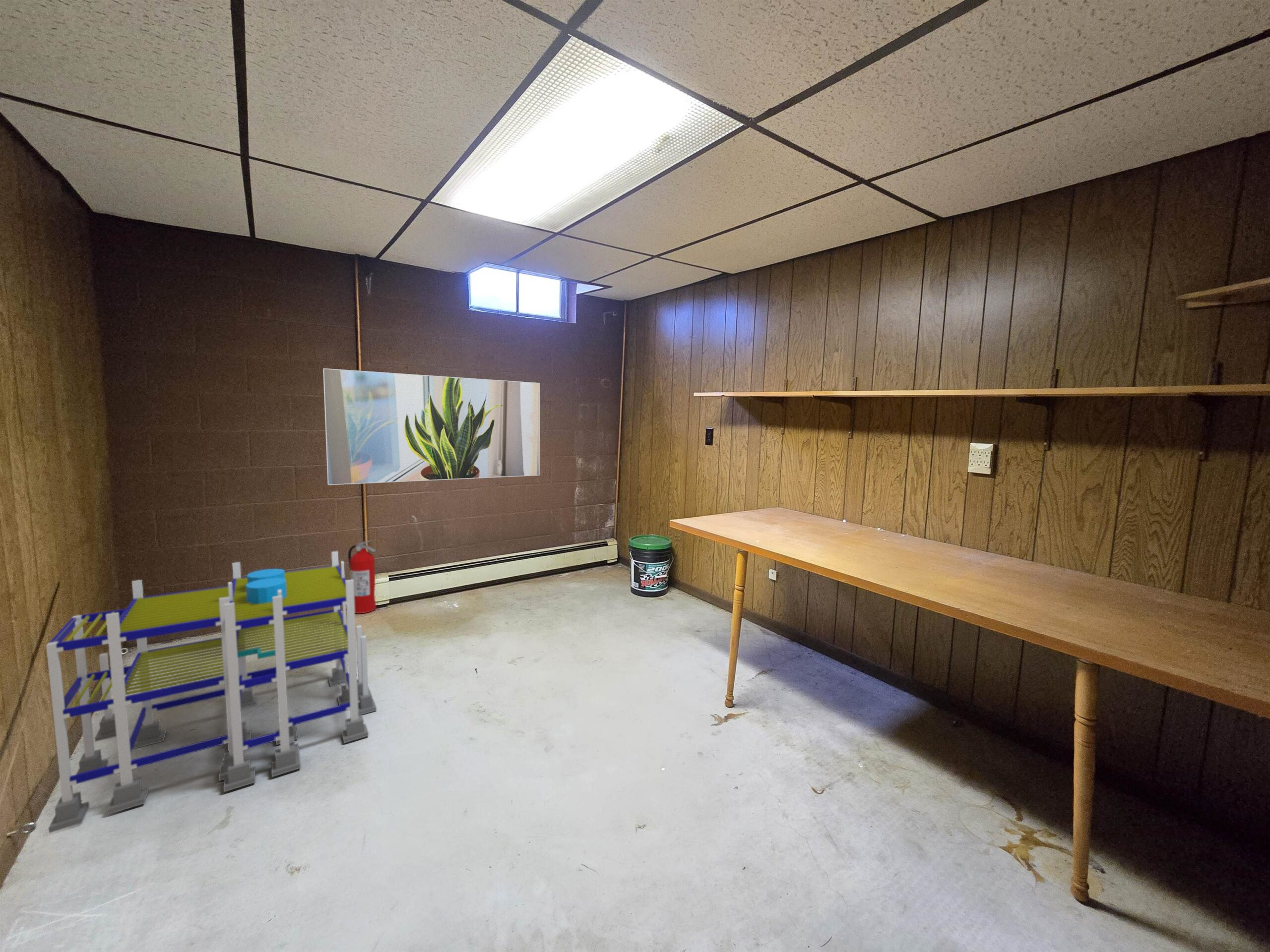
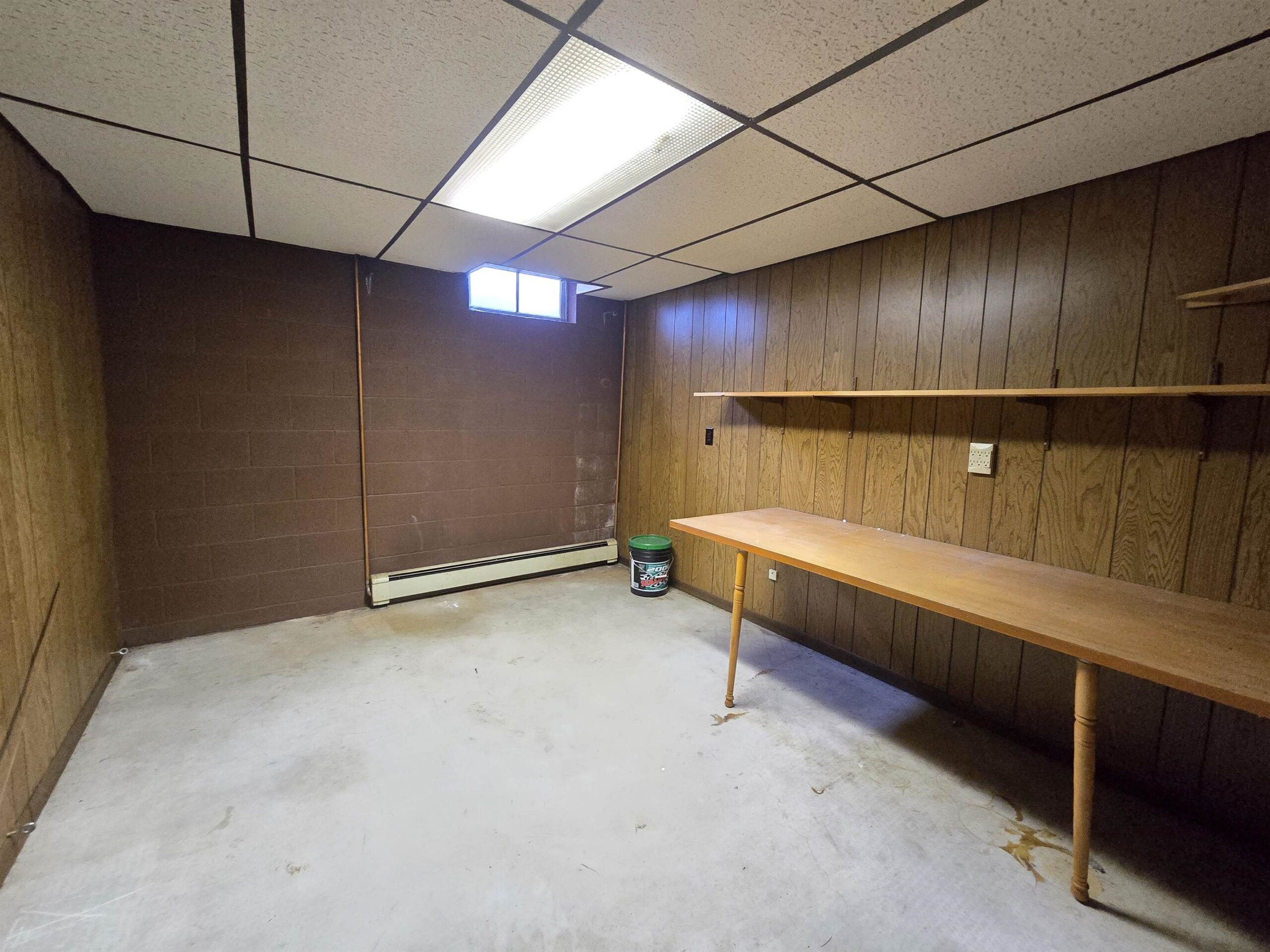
- fire extinguisher (363, 575)
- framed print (444, 428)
- shelving unit (239, 659)
